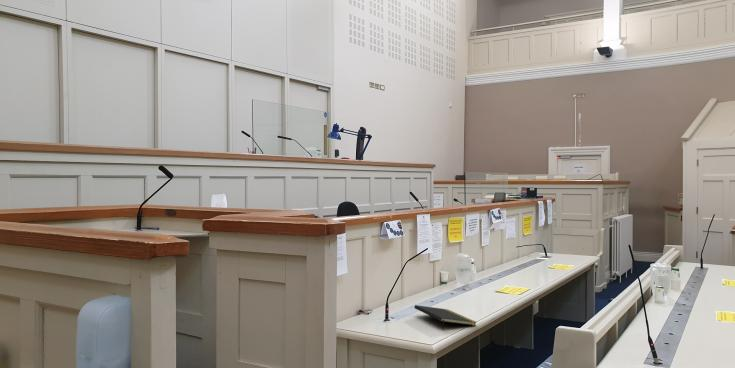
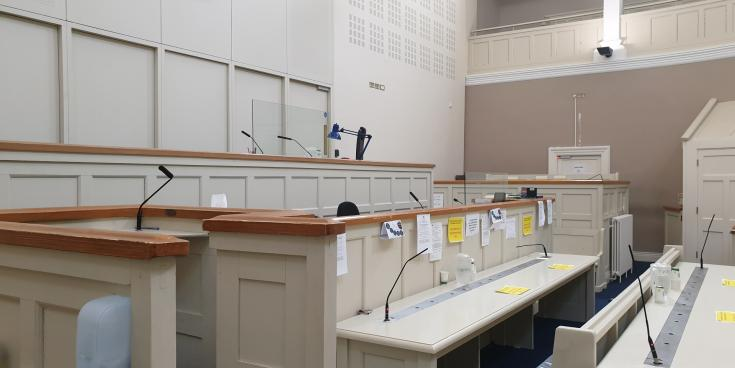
- notepad (444, 315)
